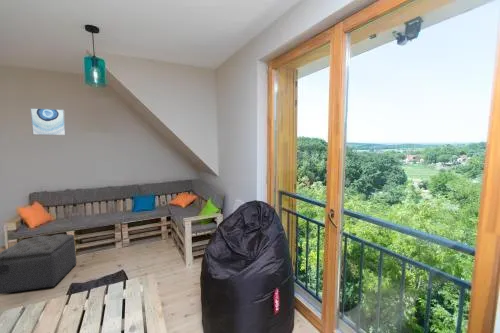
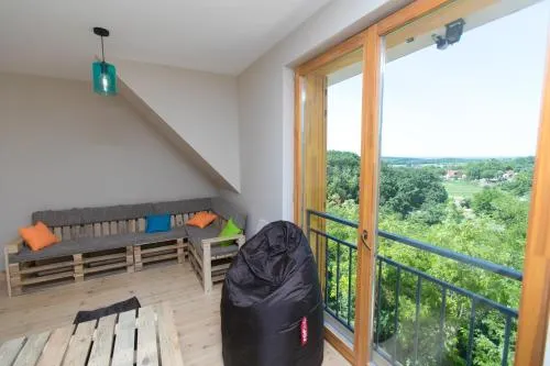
- ottoman (39, 259)
- wall art (48, 122)
